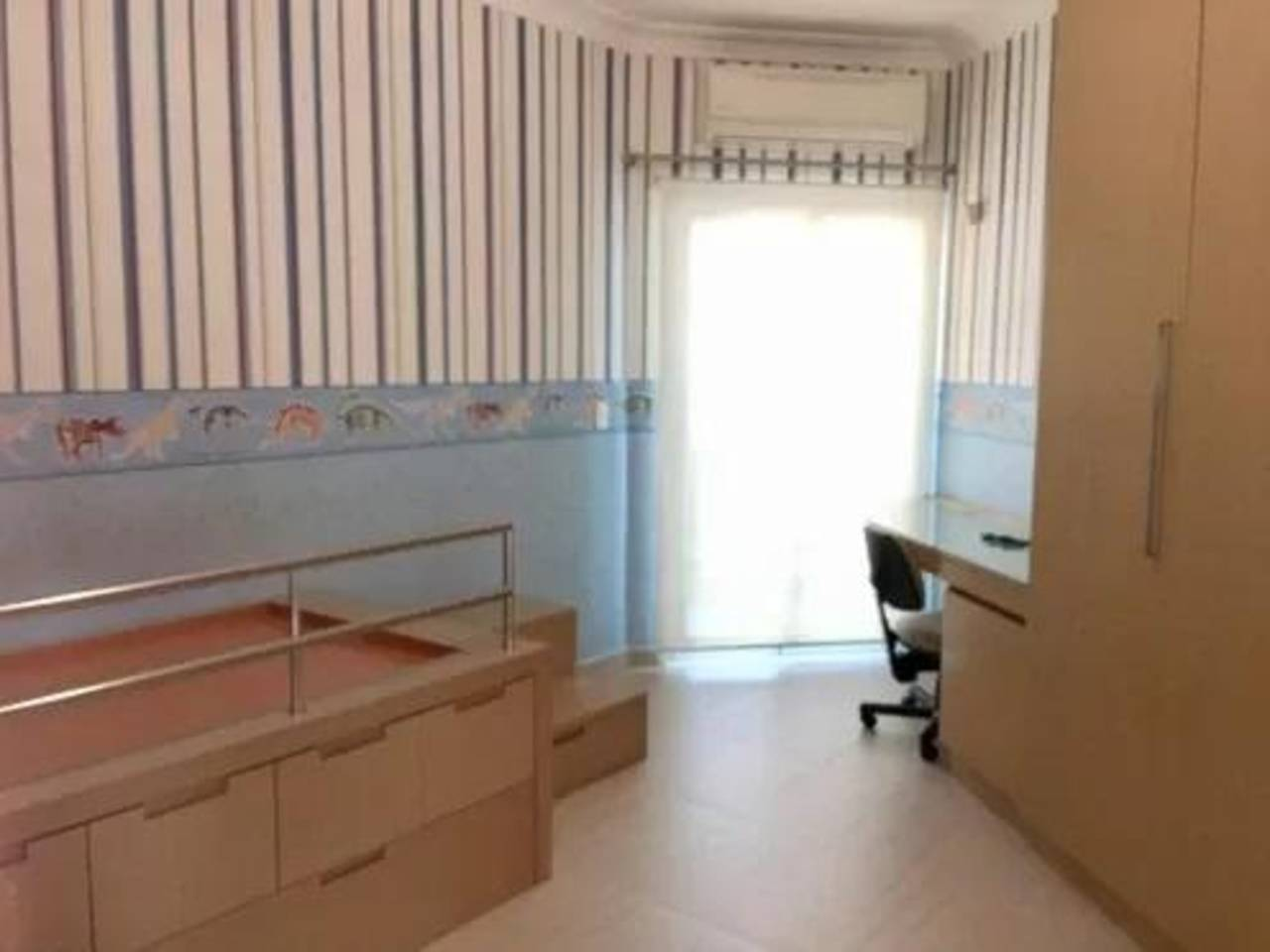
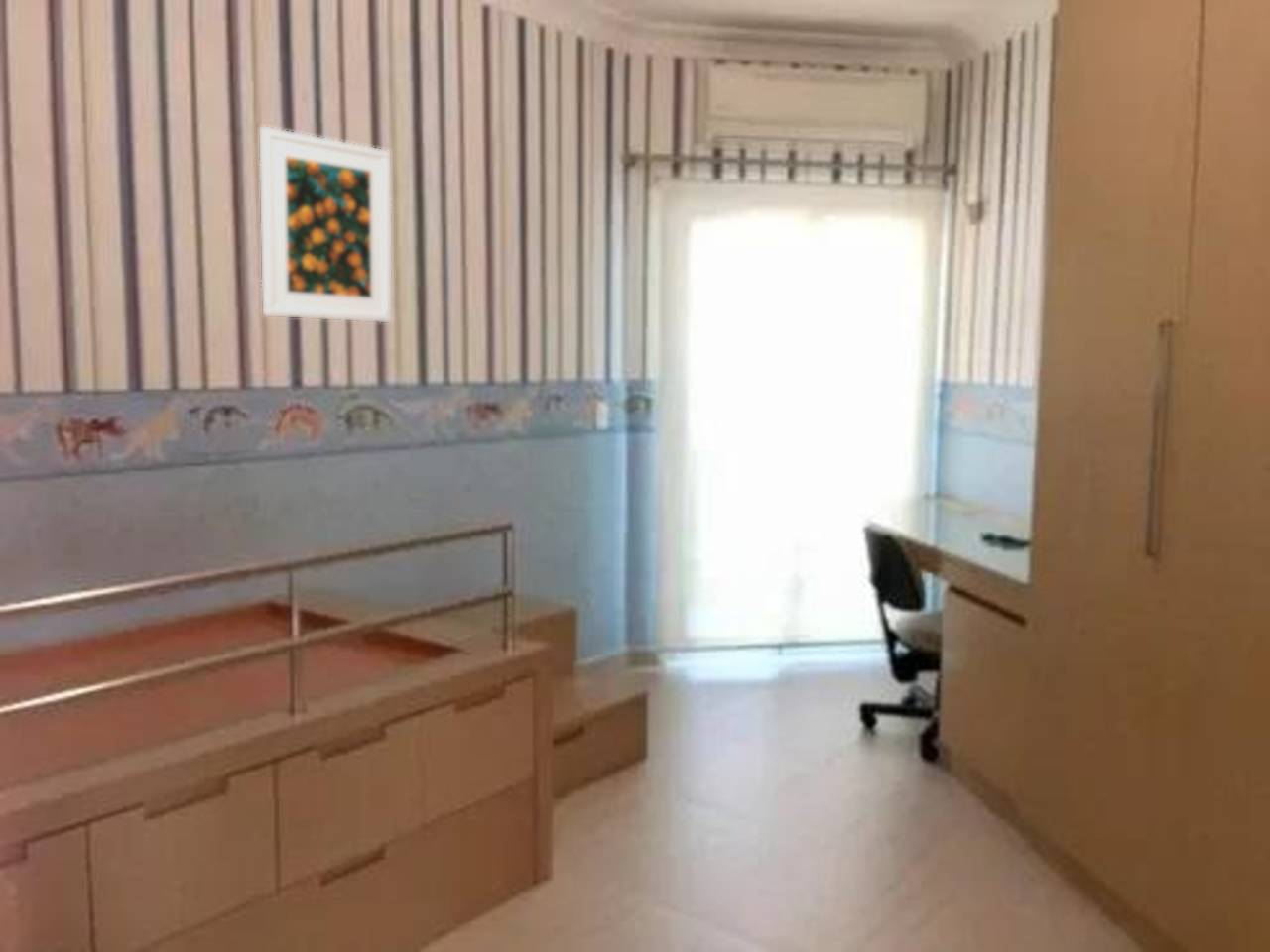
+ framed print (328, 229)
